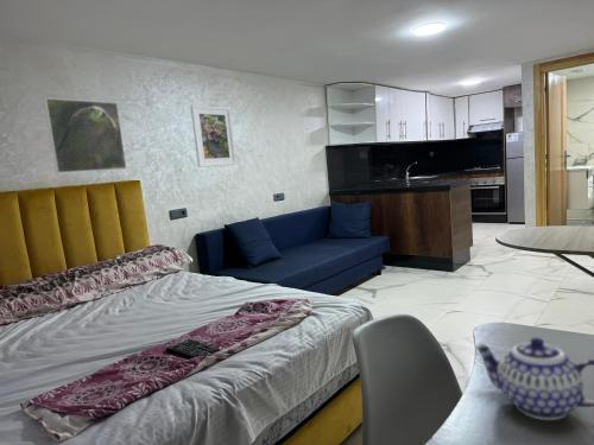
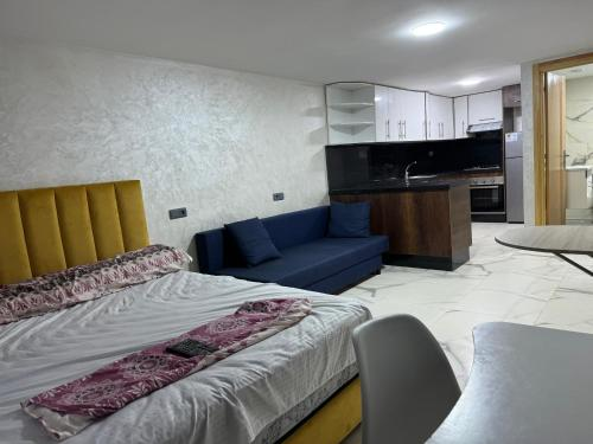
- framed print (88, 135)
- teapot (538, 373)
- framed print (214, 136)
